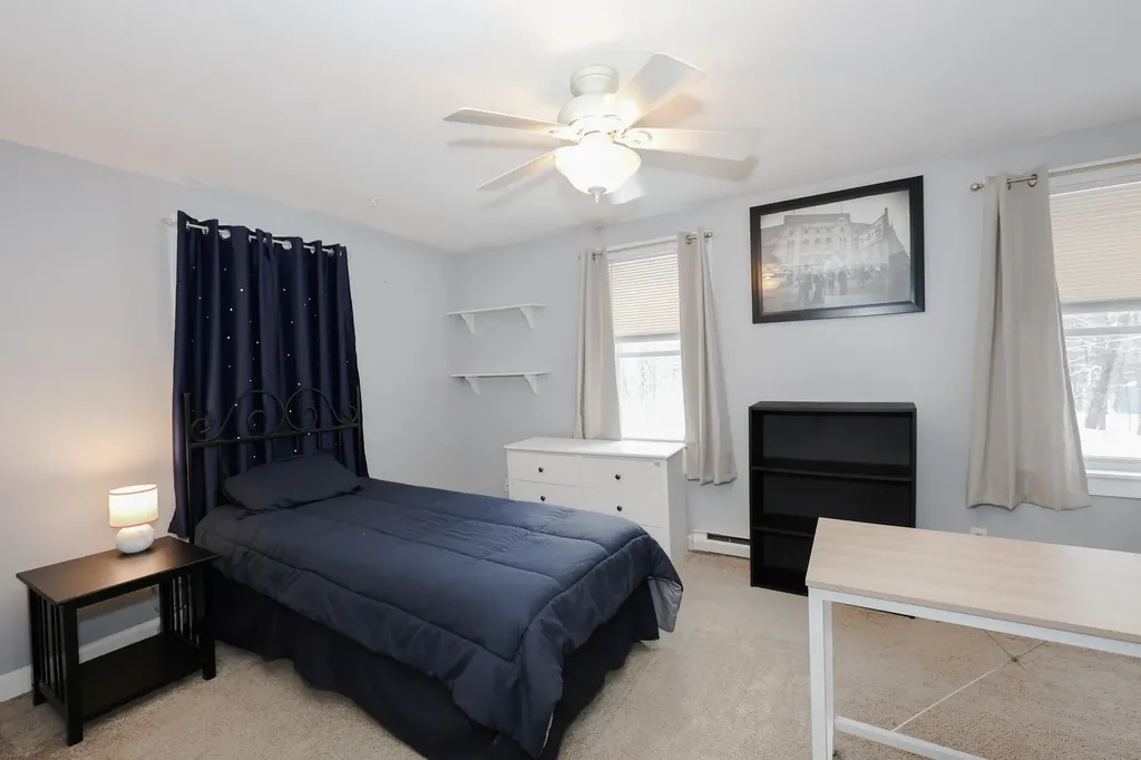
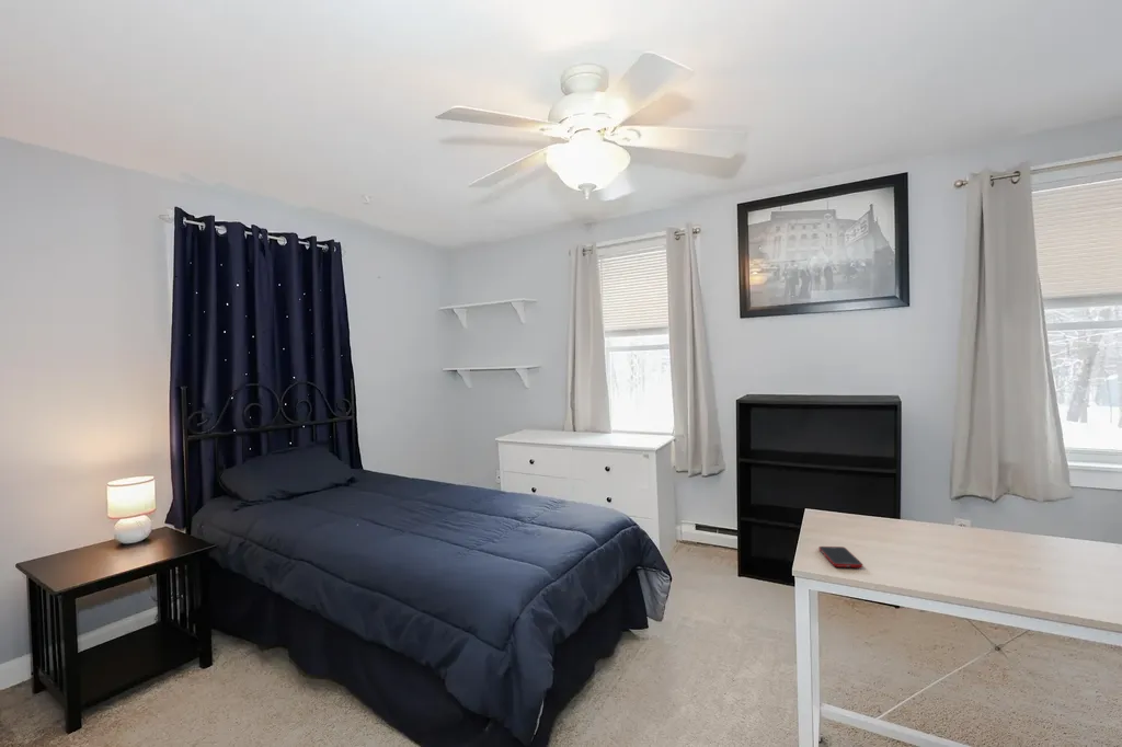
+ cell phone (839, 556)
